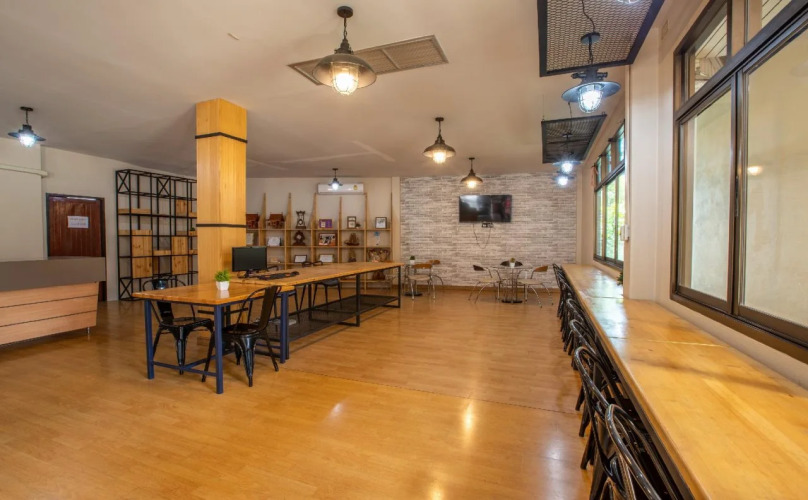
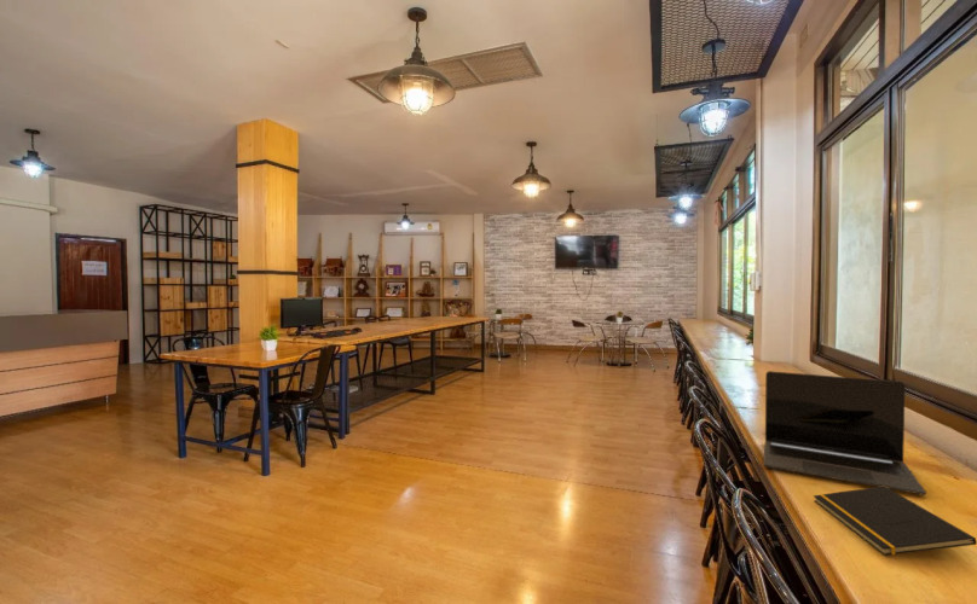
+ notepad (884, 517)
+ laptop (834, 424)
